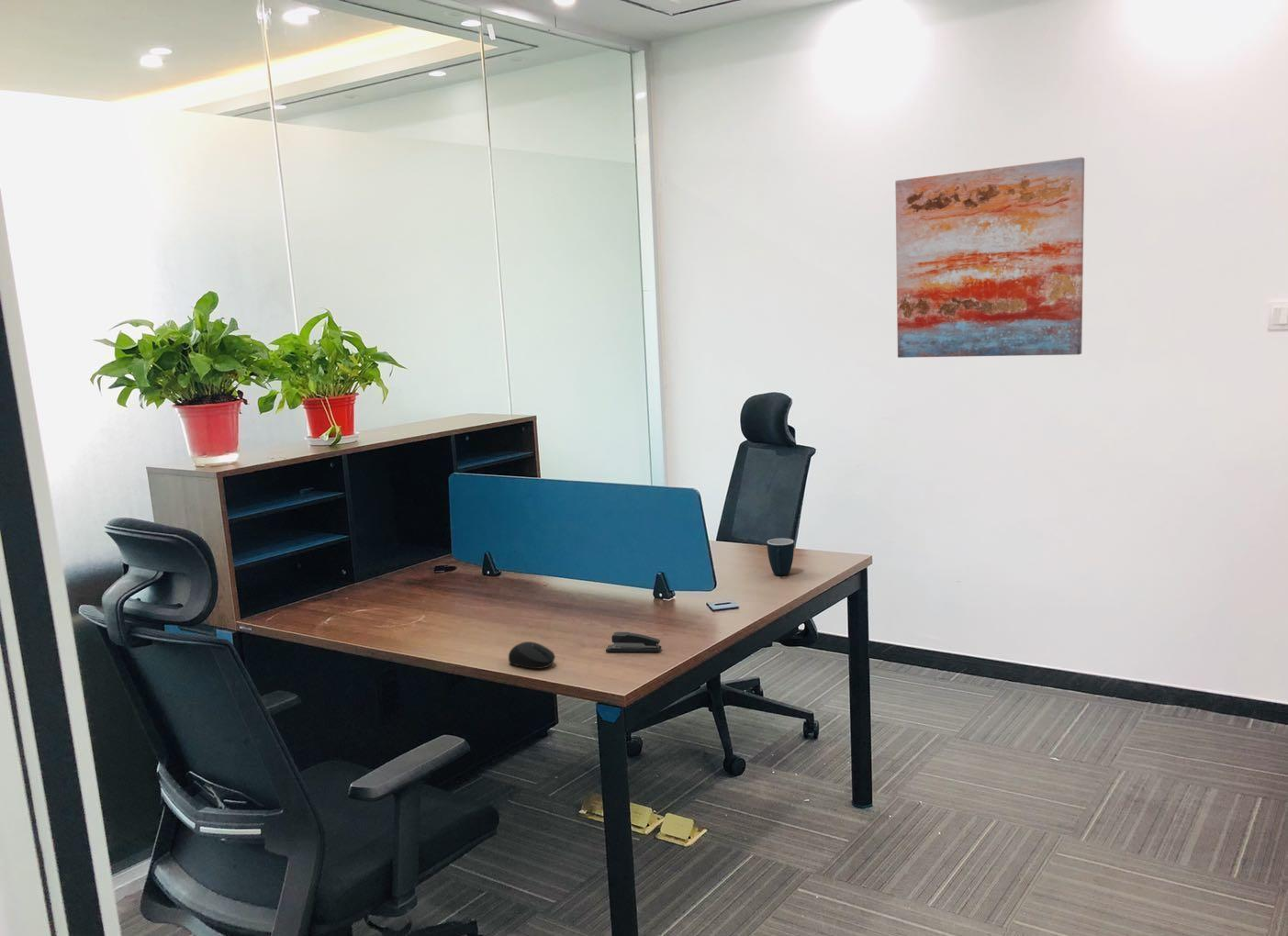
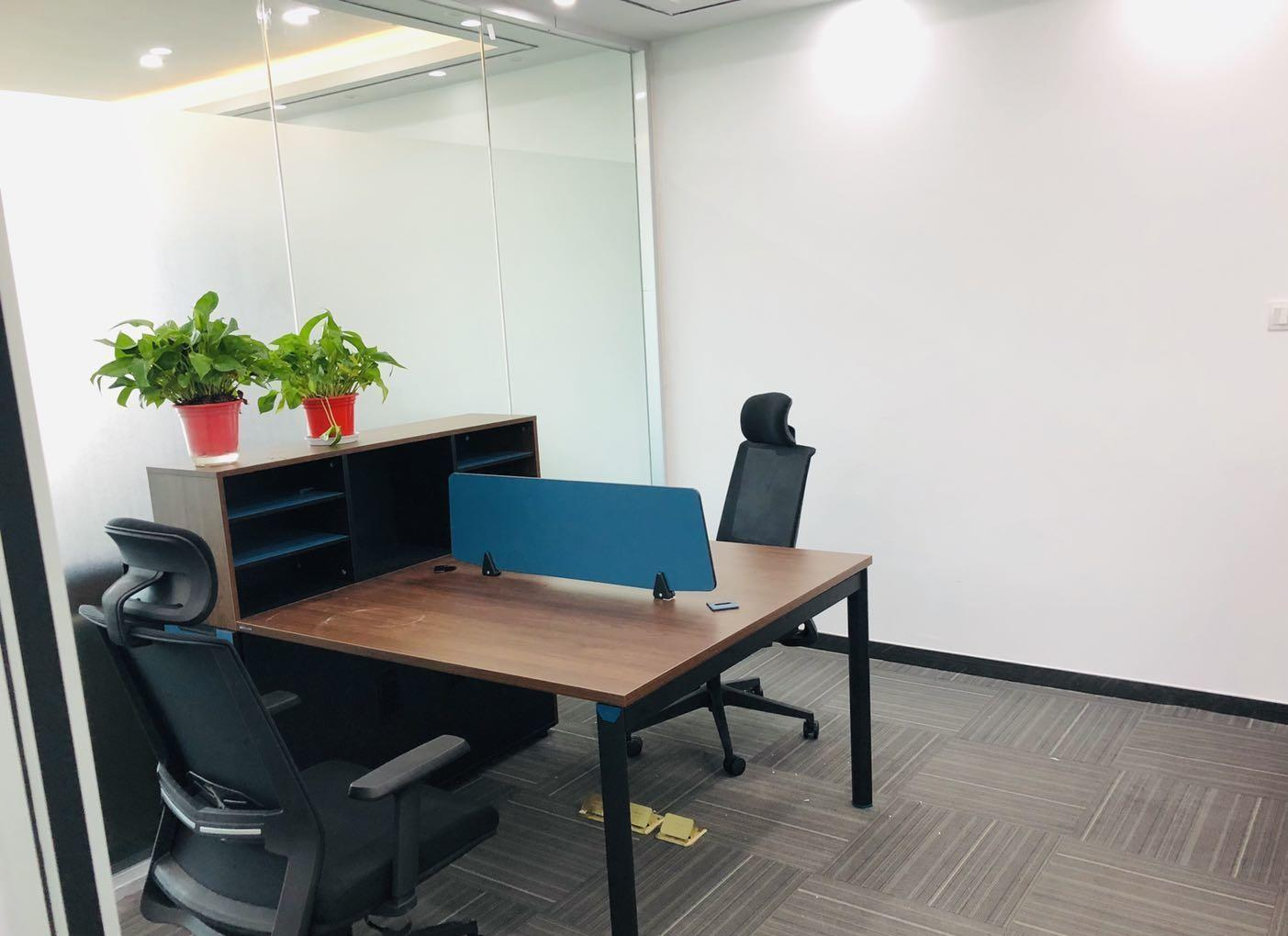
- mug (779, 559)
- computer mouse (531, 653)
- stapler (633, 641)
- wall art (984, 263)
